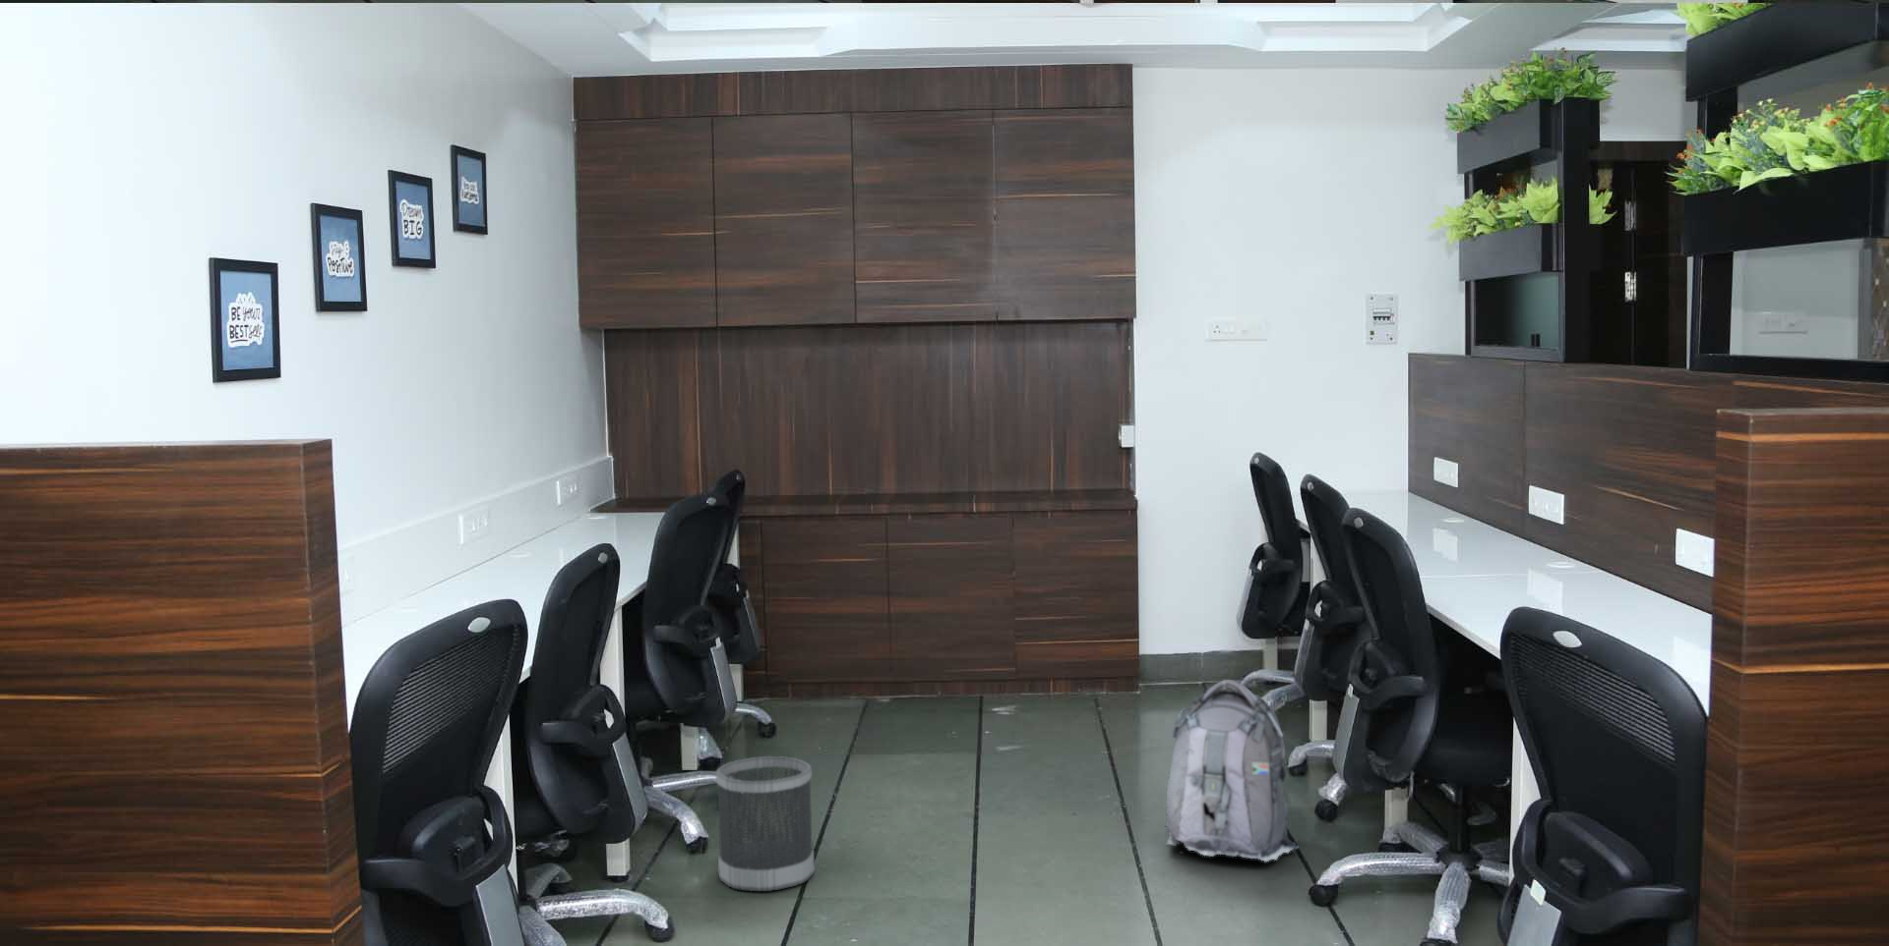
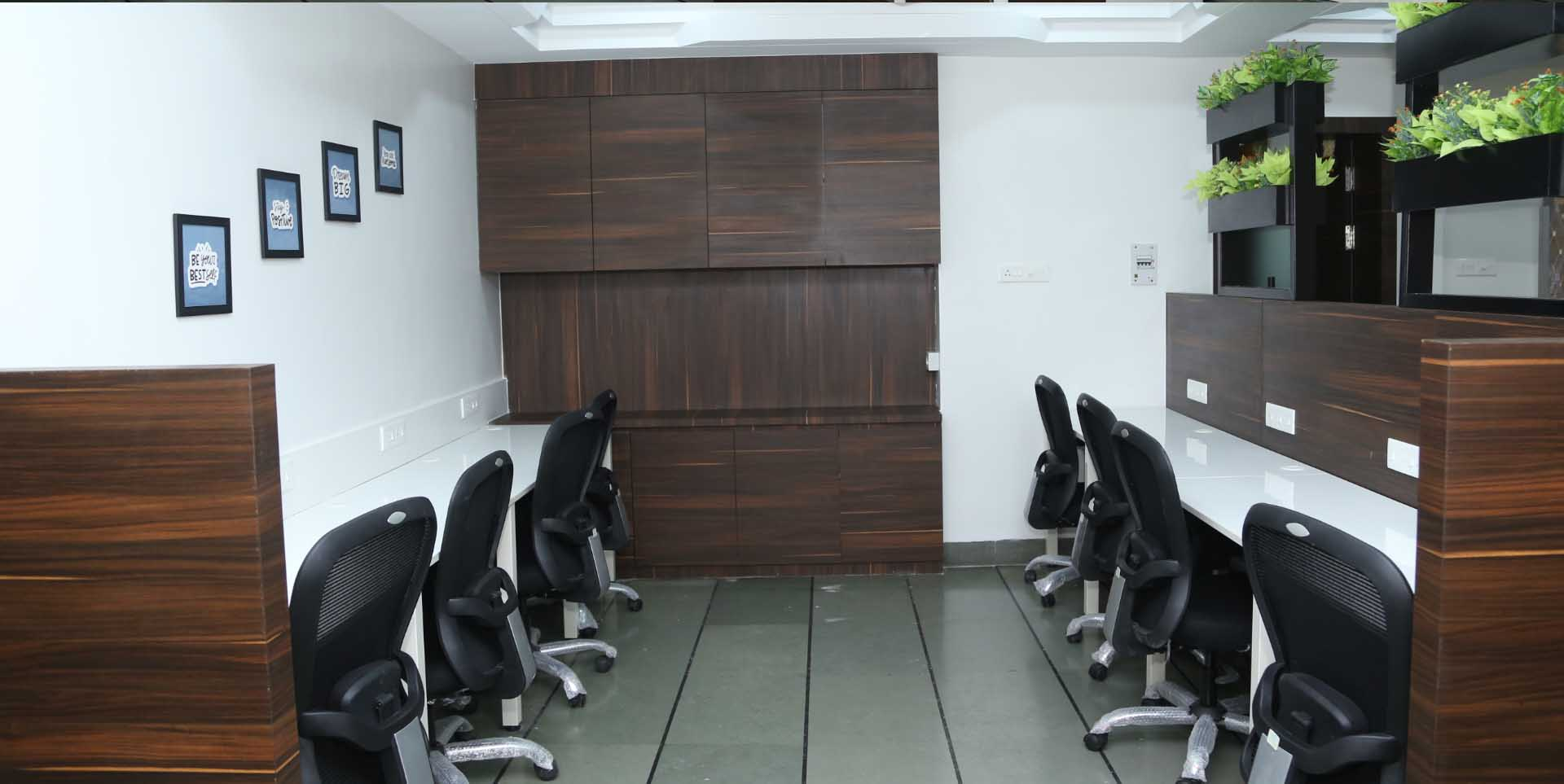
- backpack (1232, 765)
- wastebasket (765, 822)
